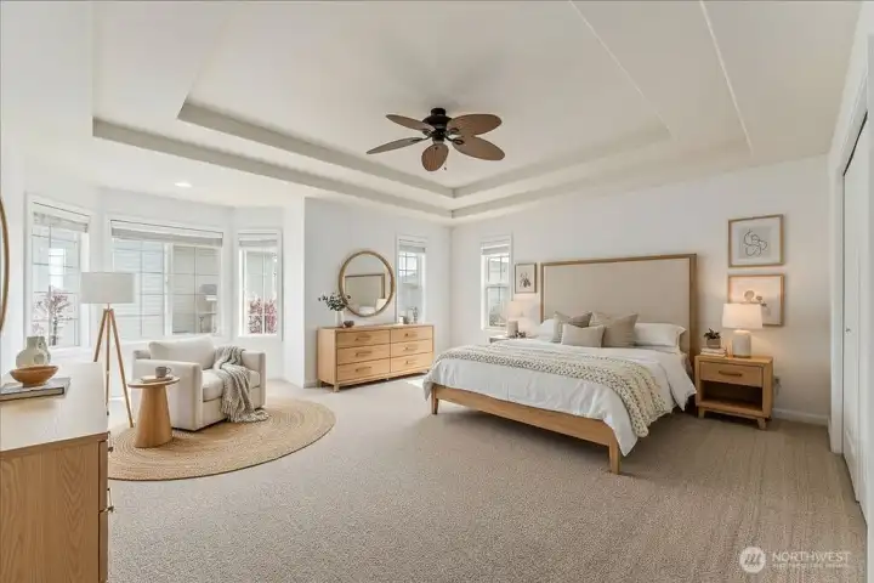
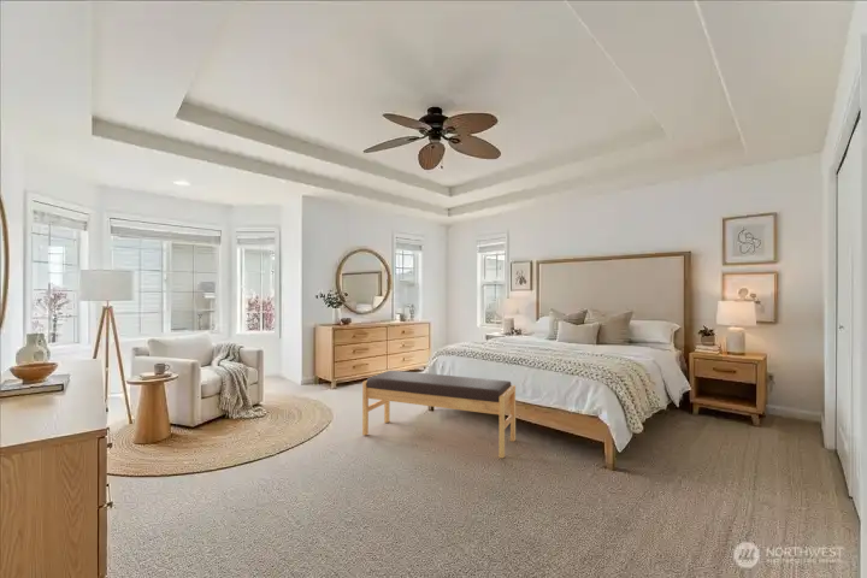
+ bench (437, 406)
